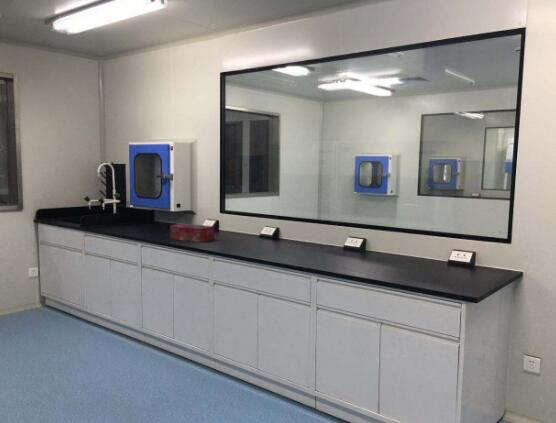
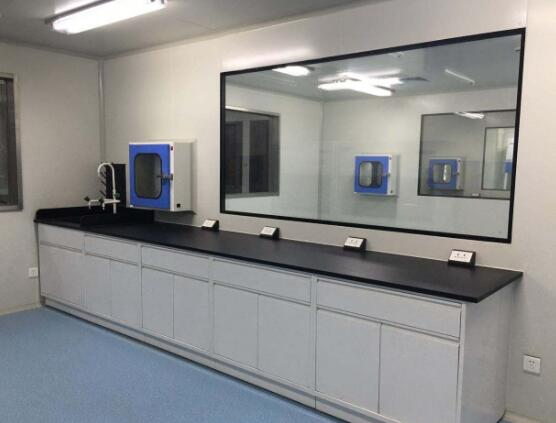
- tissue box (192, 232)
